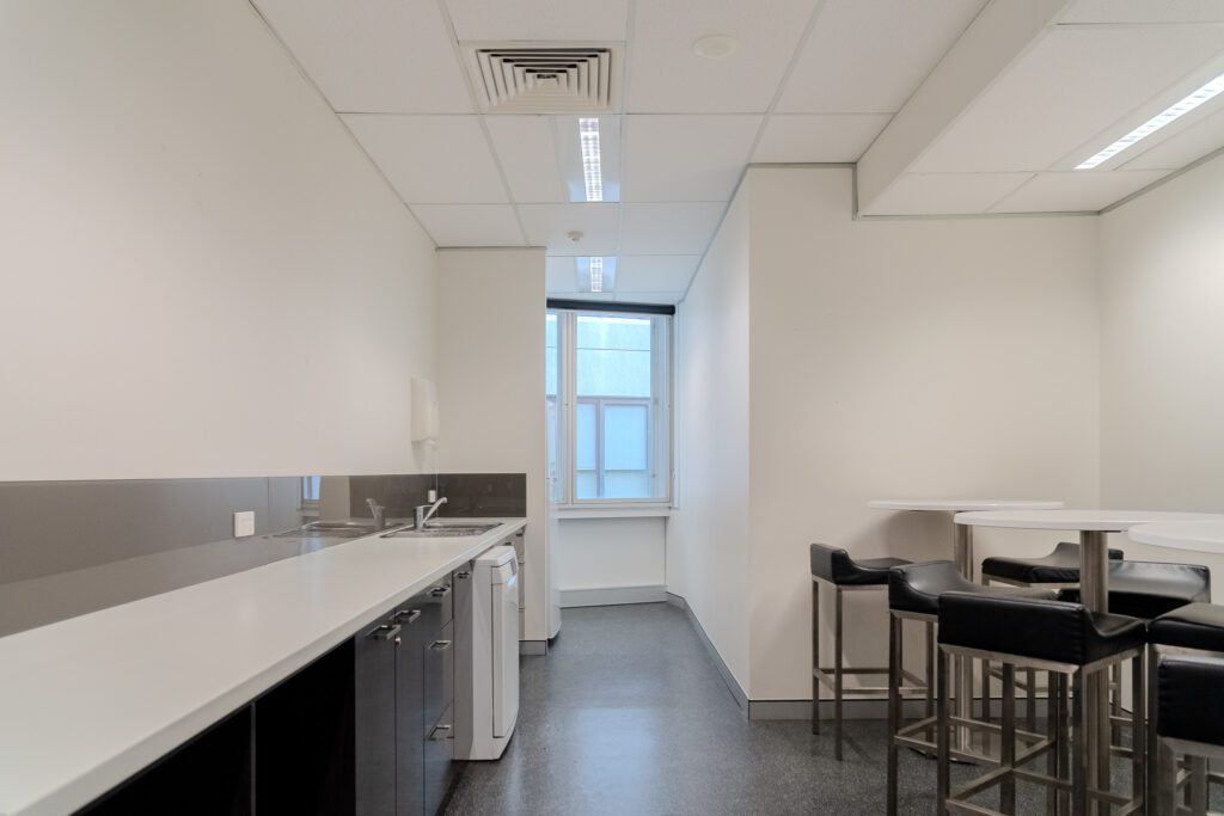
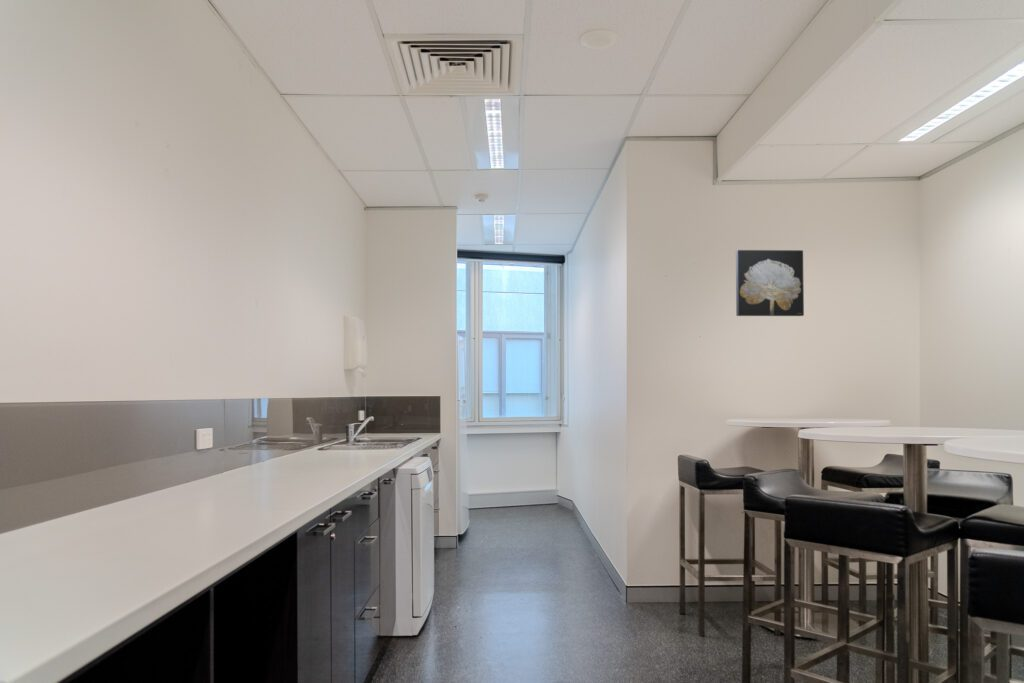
+ wall art (769, 283)
